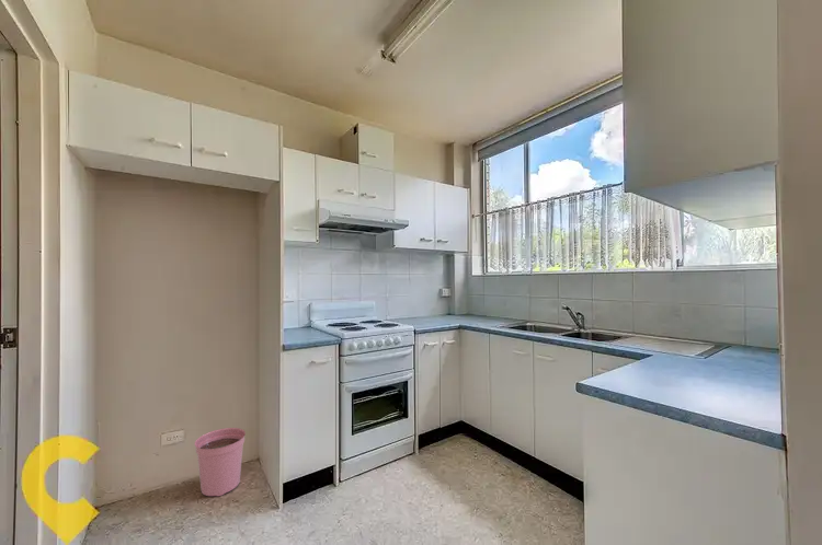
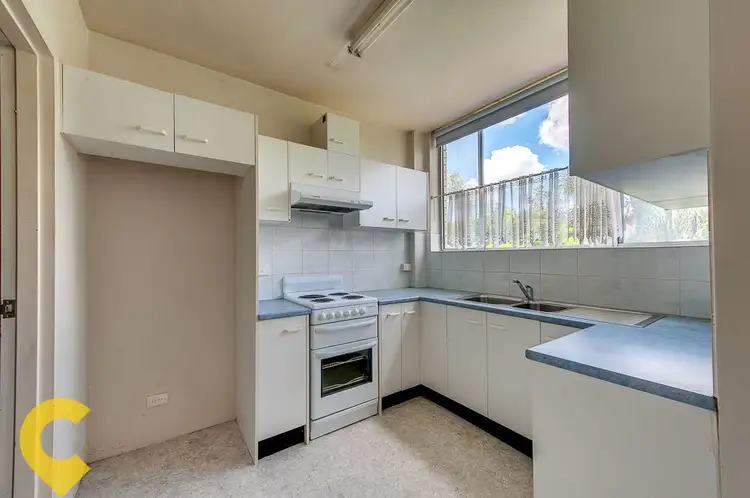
- plant pot (220, 462)
